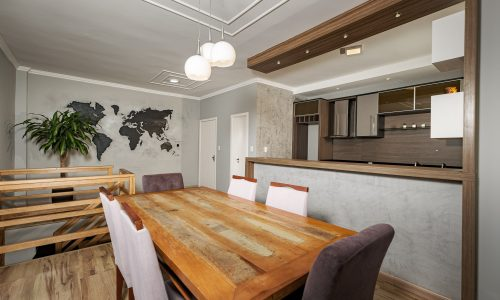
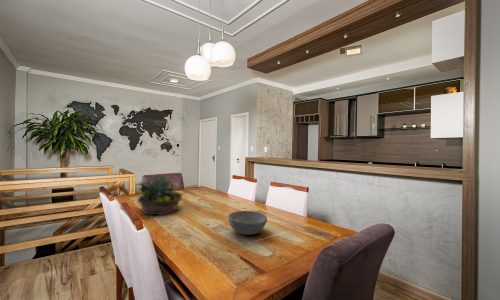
+ succulent planter (160, 191)
+ bowl (247, 224)
